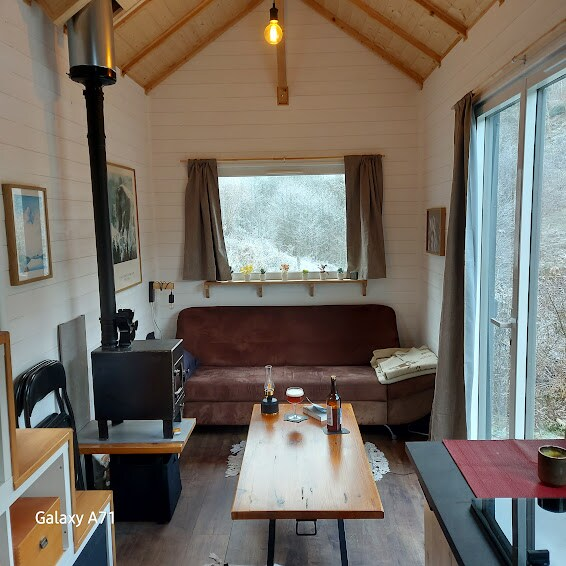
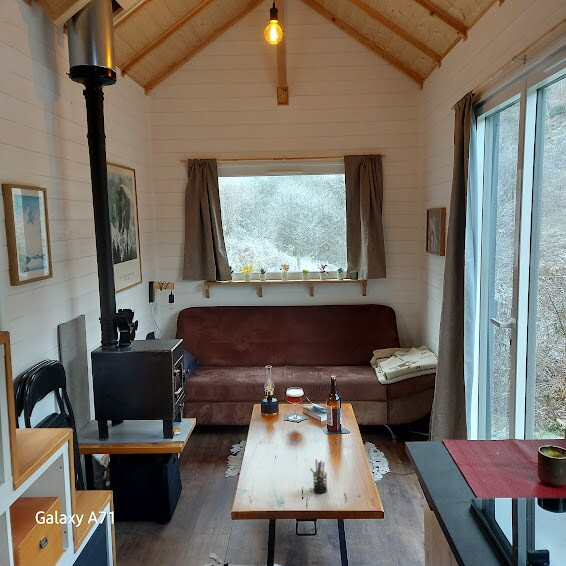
+ pen holder (318, 476)
